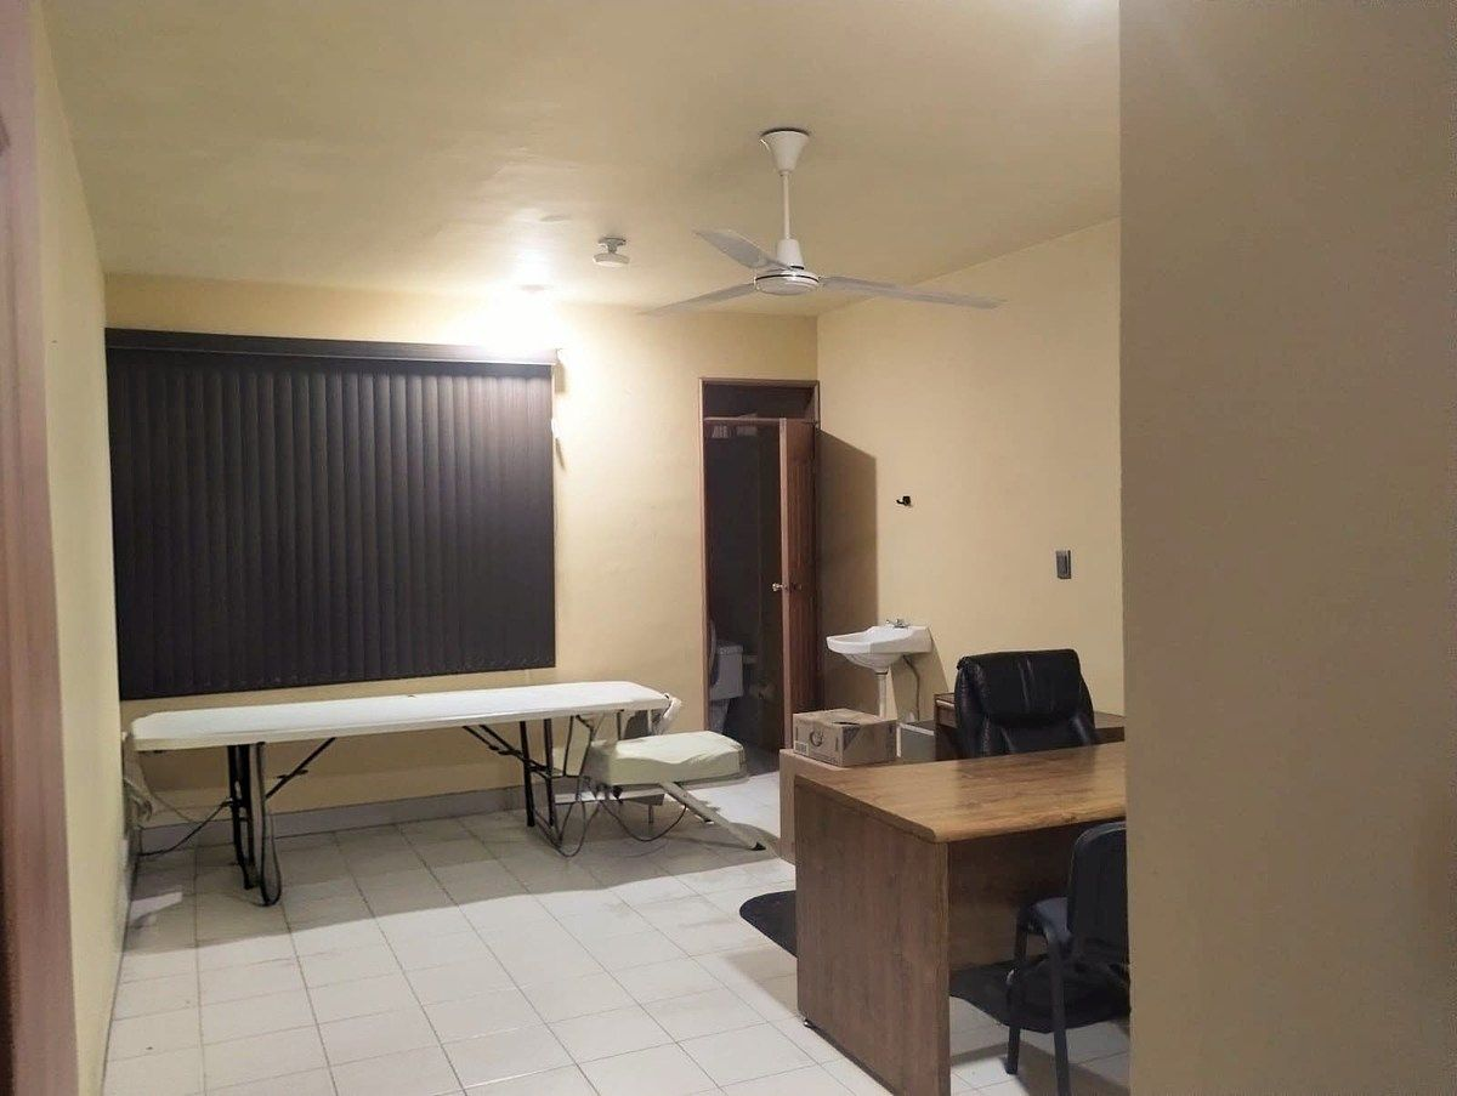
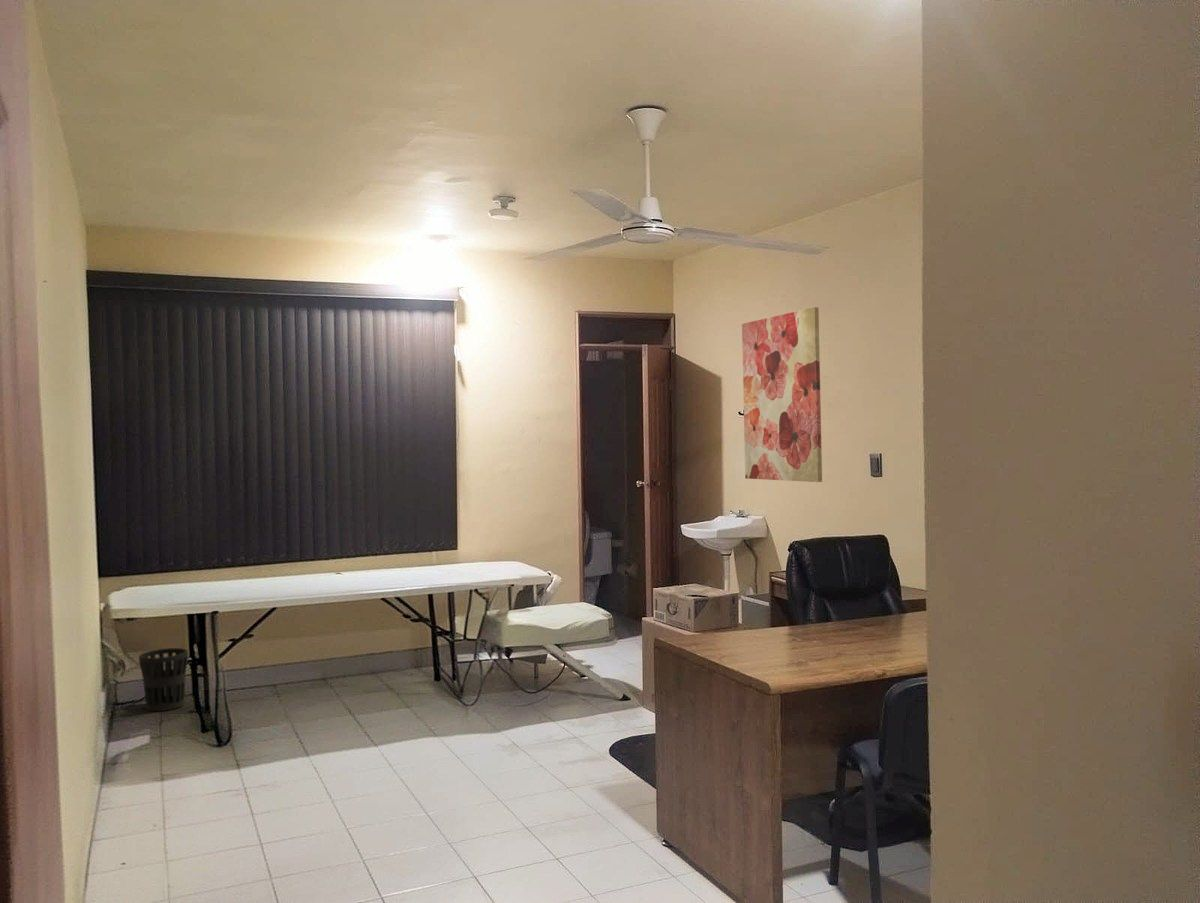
+ wastebasket (164, 679)
+ wall art (779, 398)
